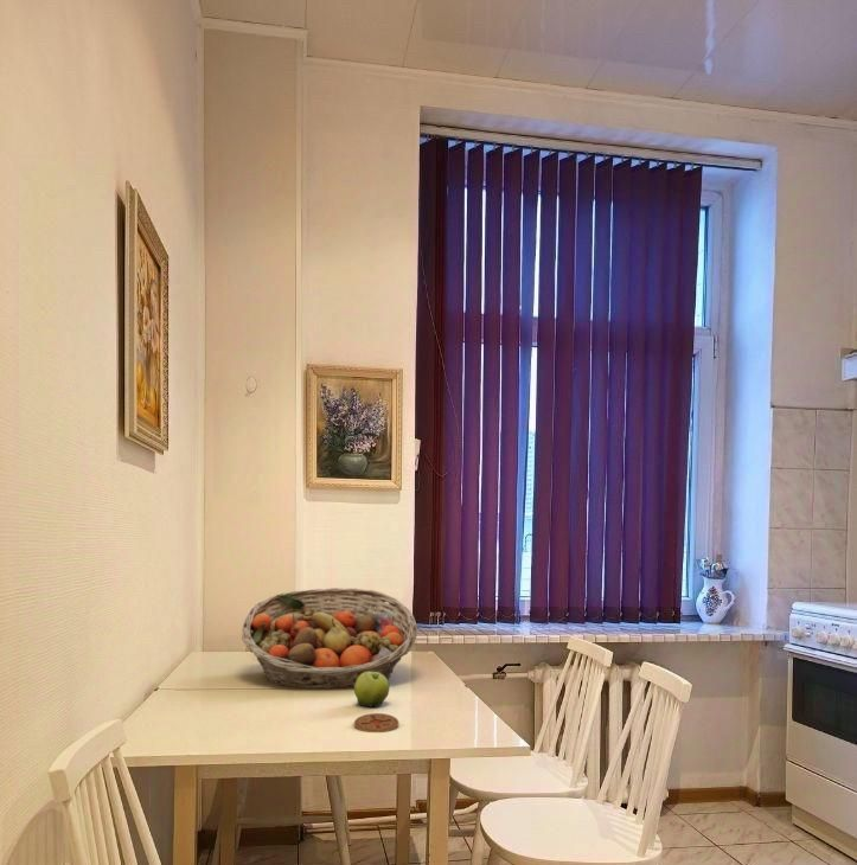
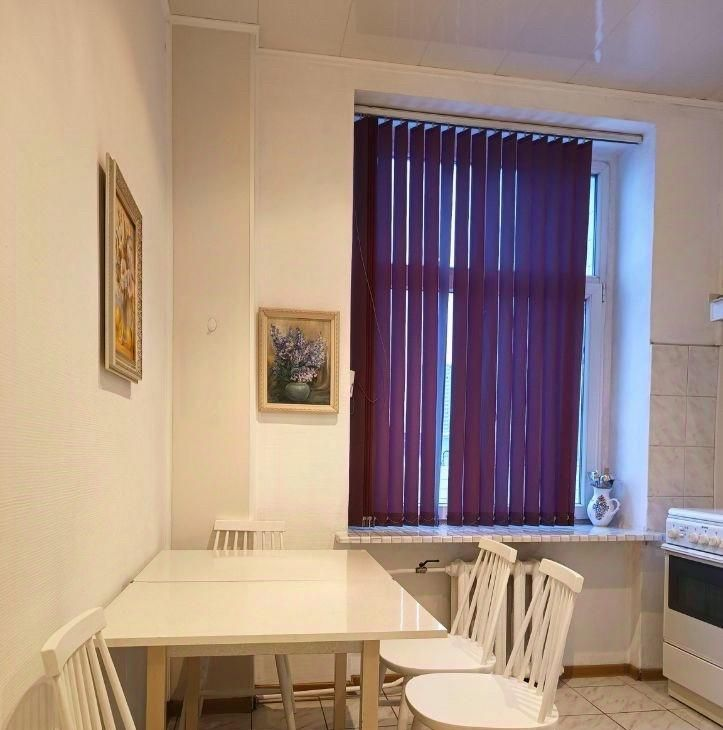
- fruit (371, 687)
- fruit basket (330, 639)
- coaster (376, 723)
